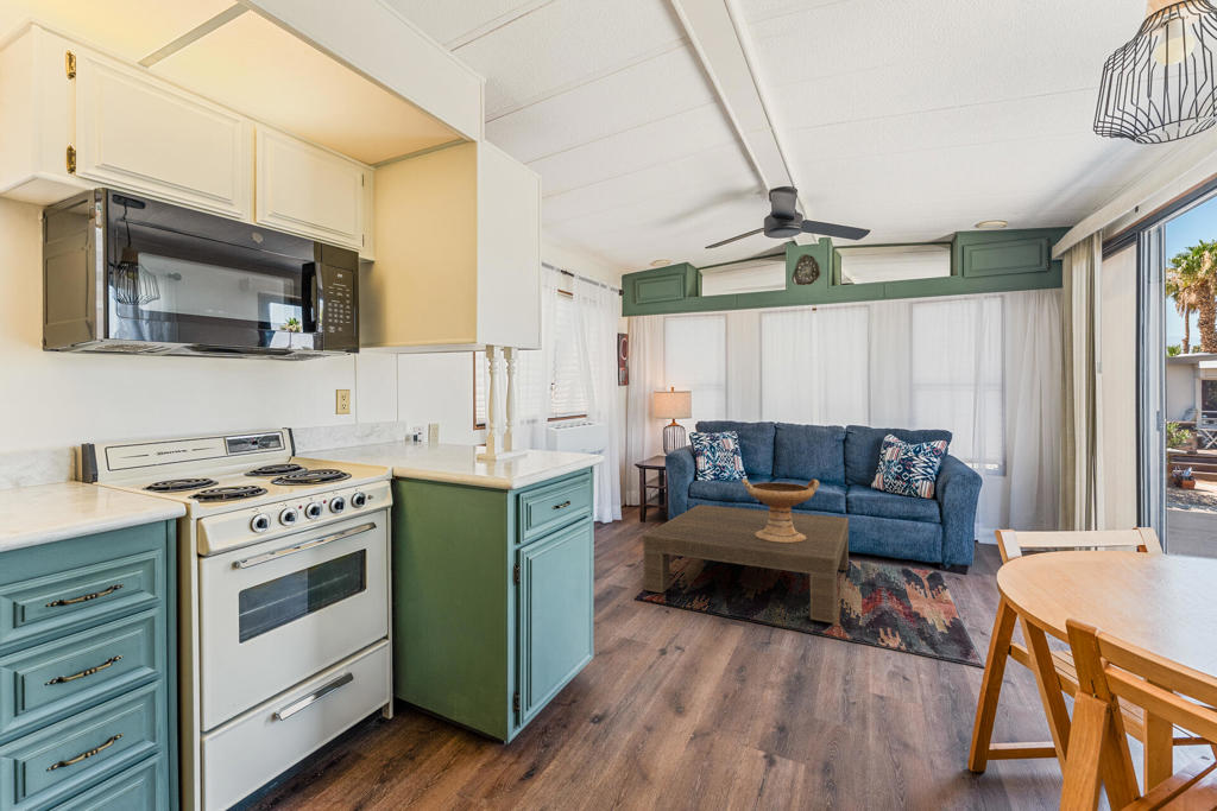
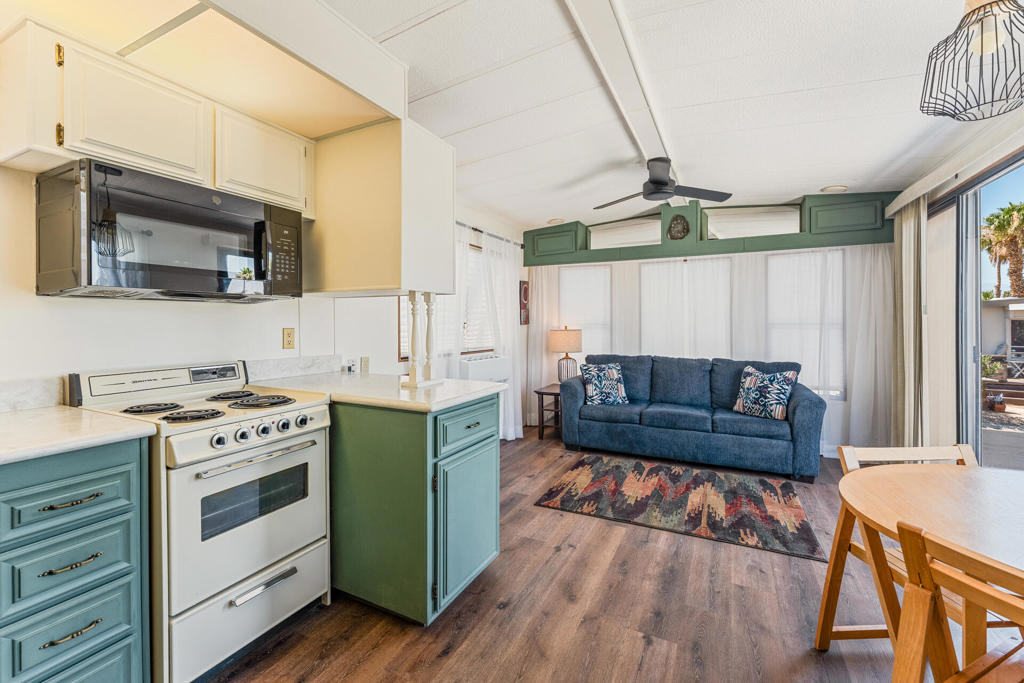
- decorative bowl (780, 507)
- coffee table (752, 551)
